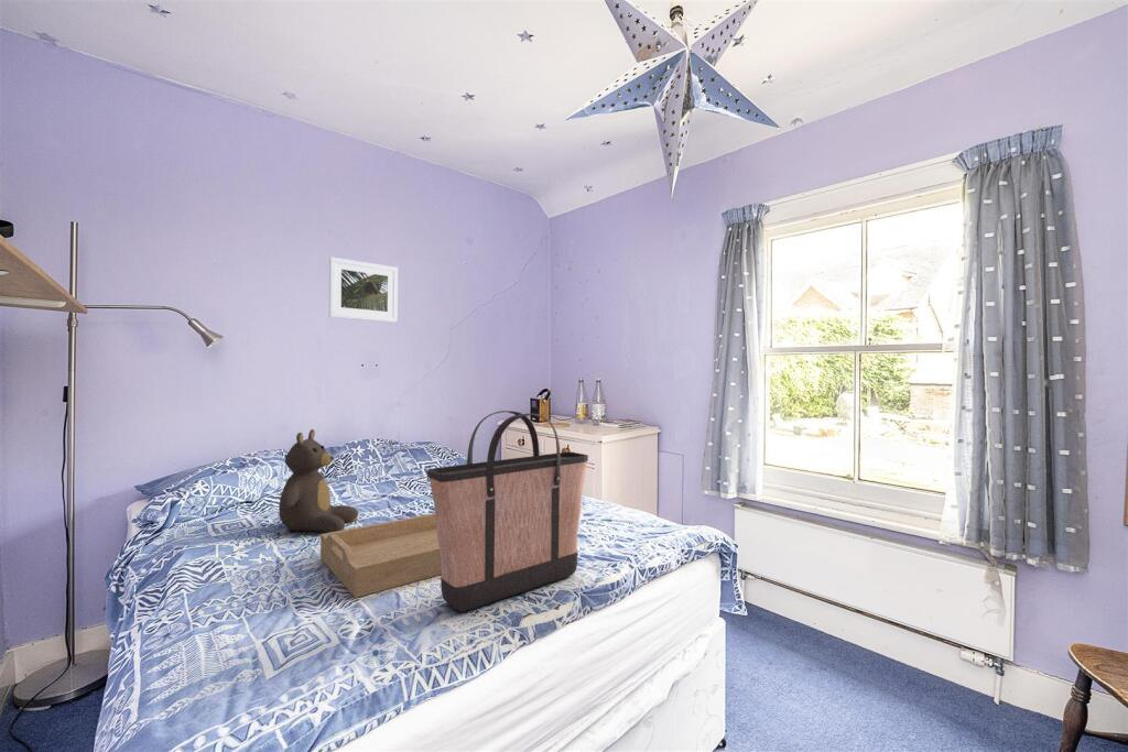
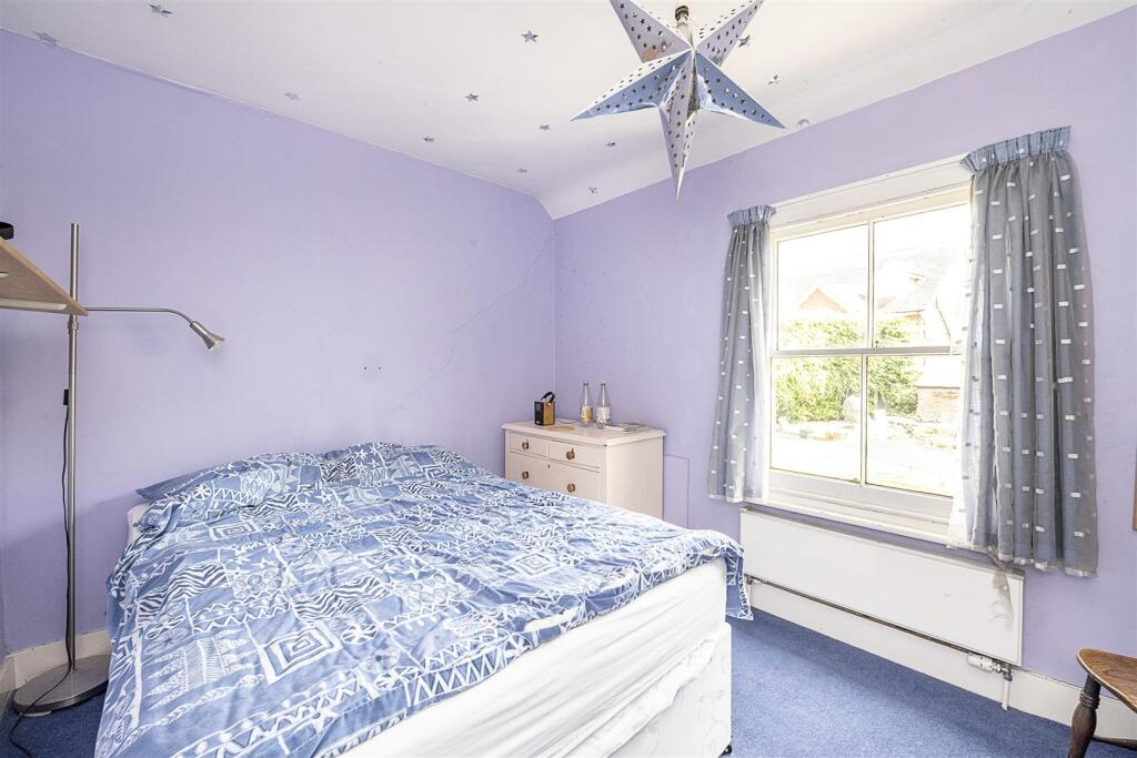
- teddy bear (318, 479)
- serving tray (431, 537)
- shopping bag (514, 500)
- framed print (365, 291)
